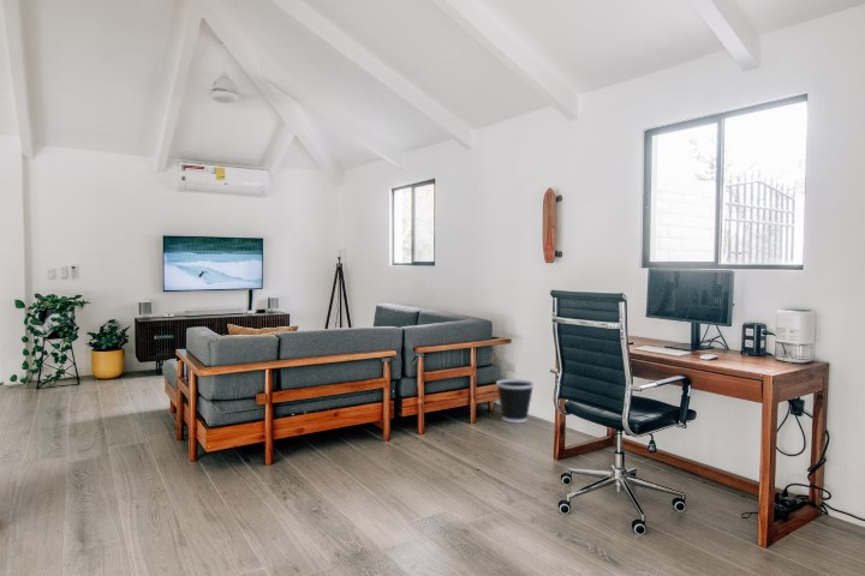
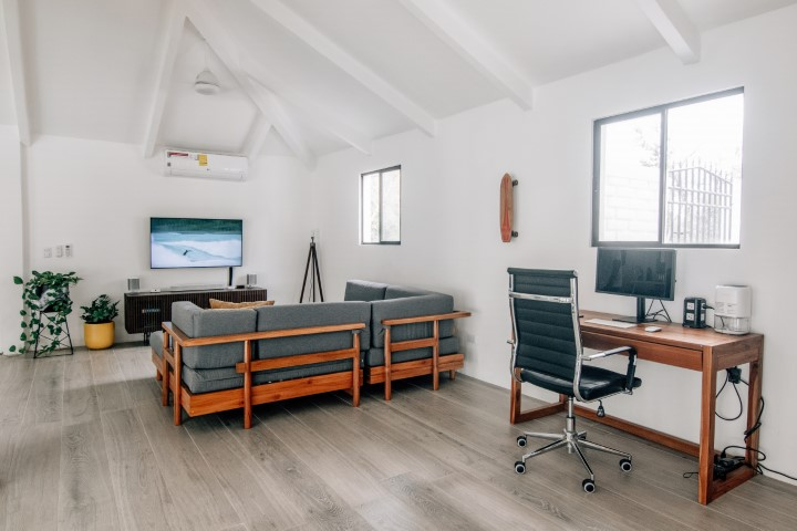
- wastebasket (514, 401)
